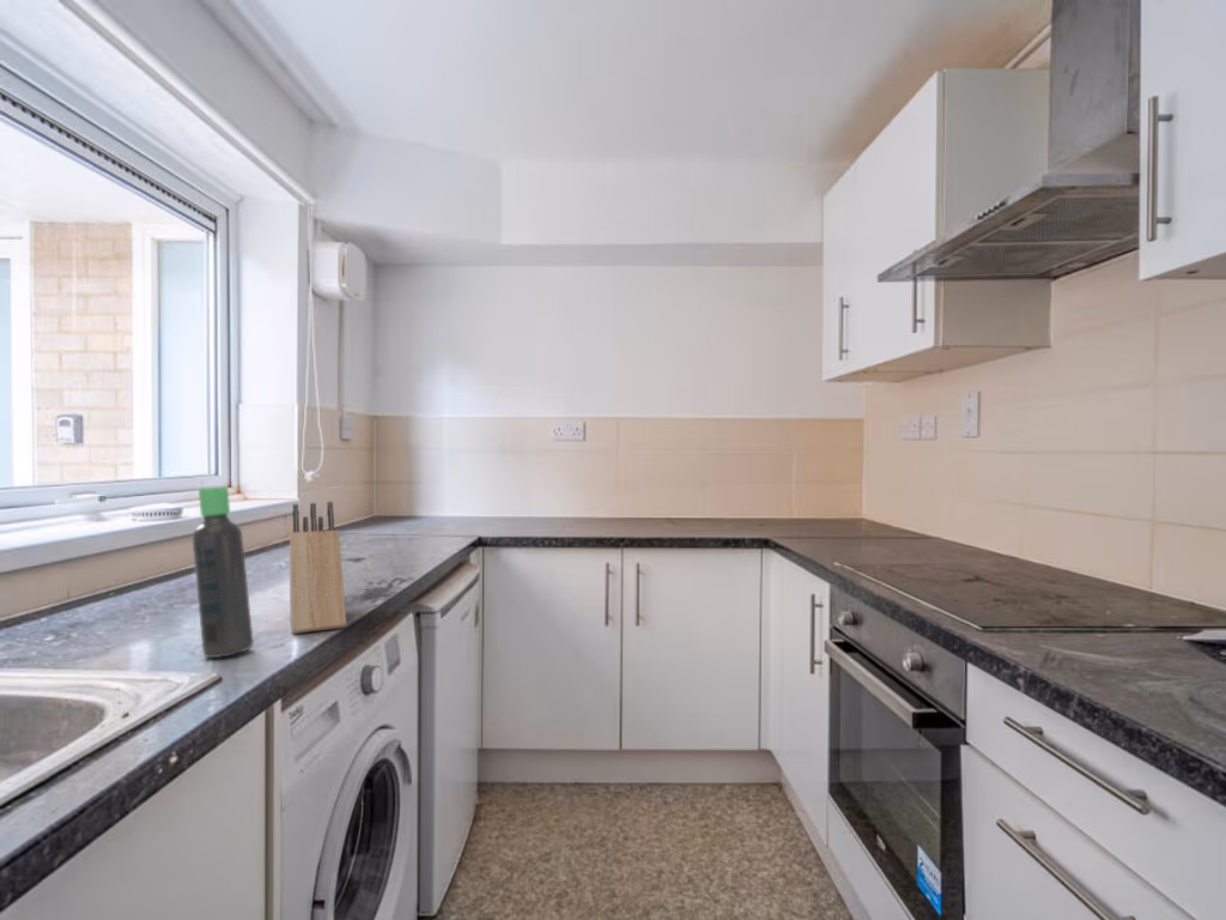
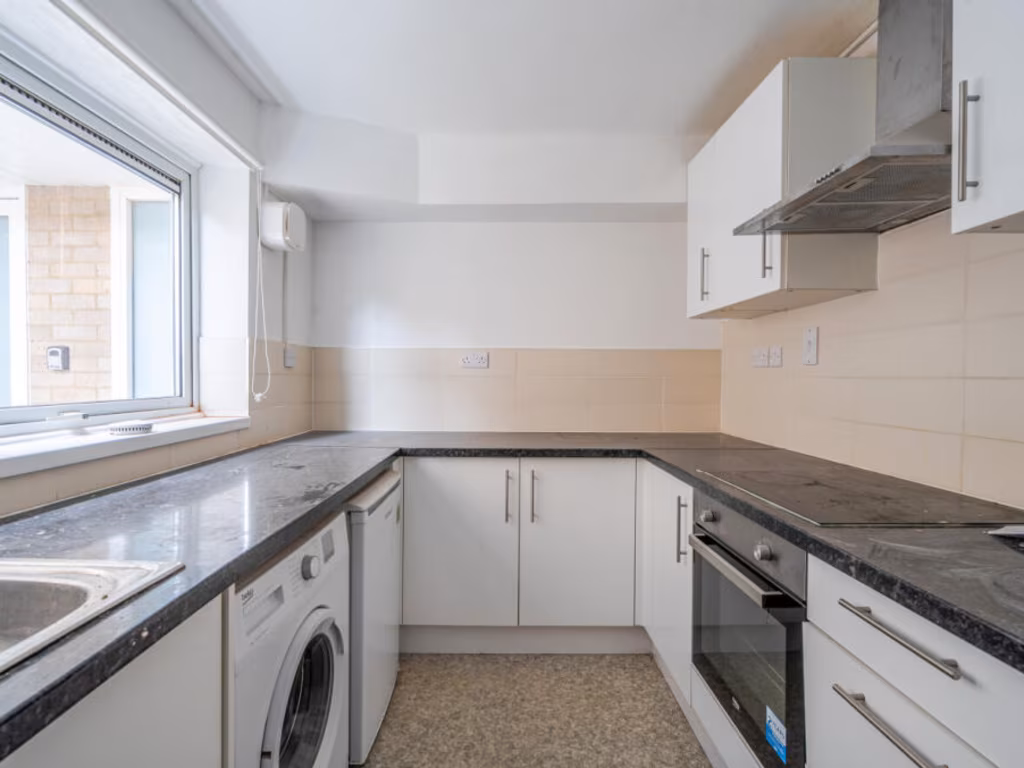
- knife block (315, 559)
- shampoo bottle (223, 569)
